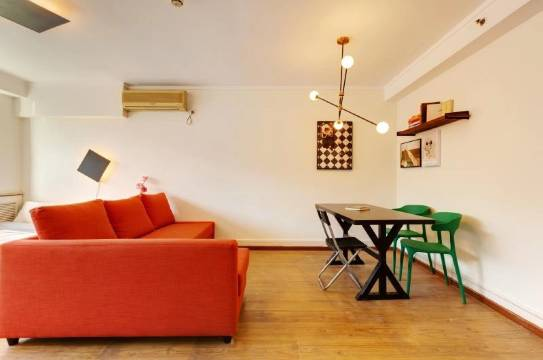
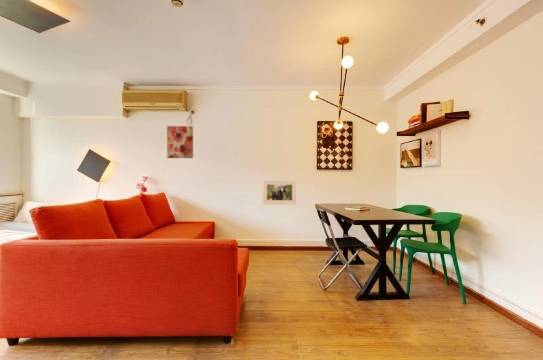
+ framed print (279, 192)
+ wall art (180, 142)
